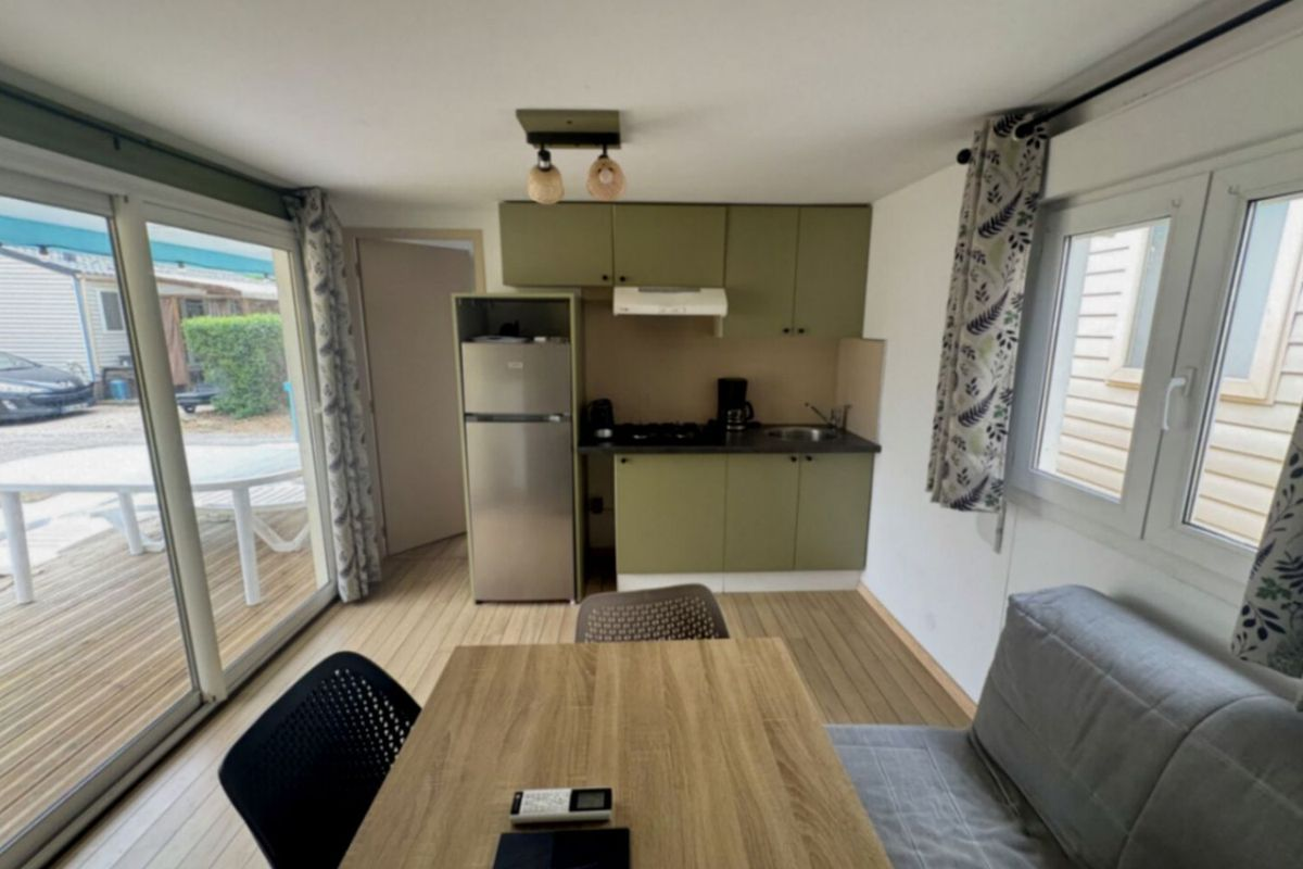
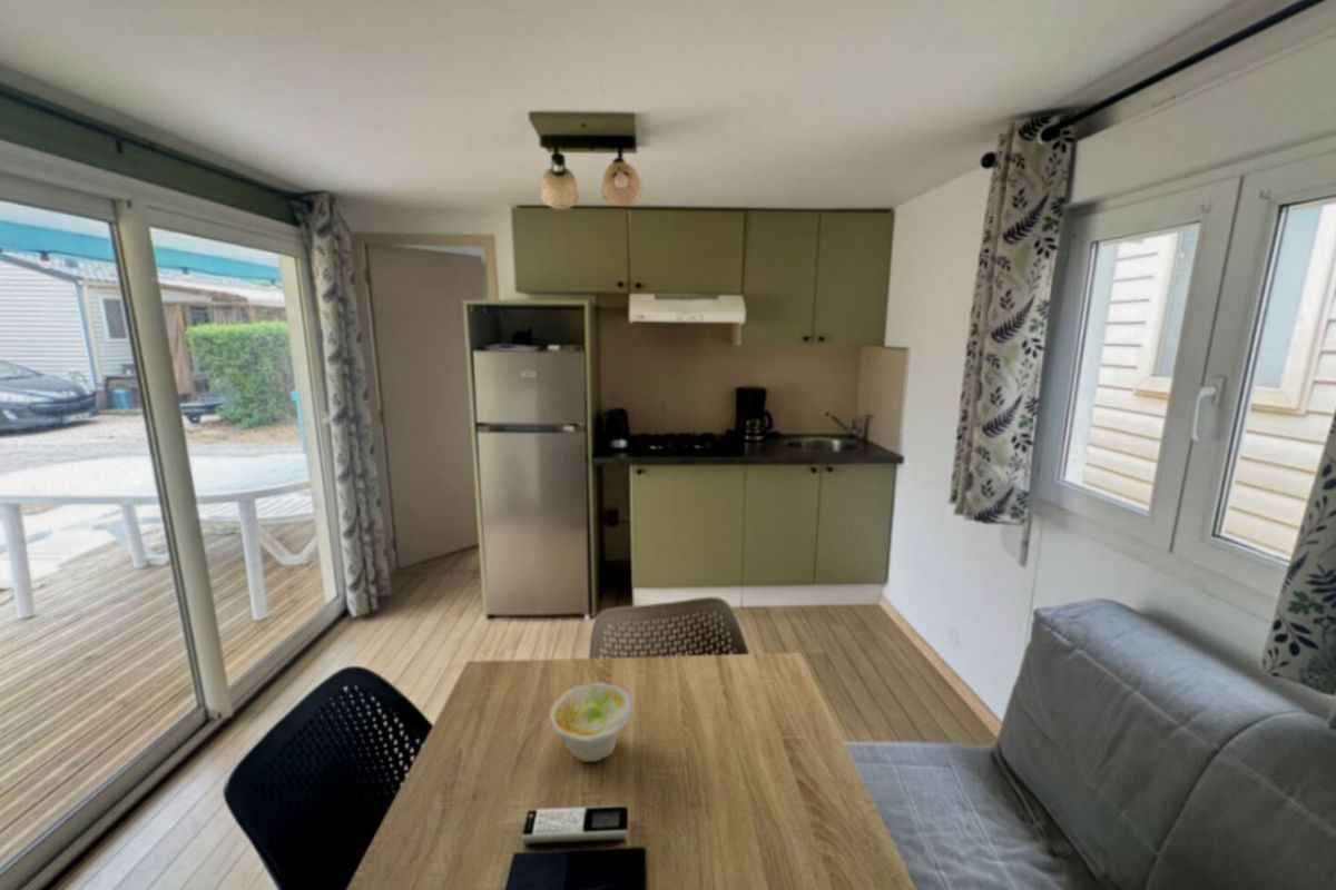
+ bowl (592, 728)
